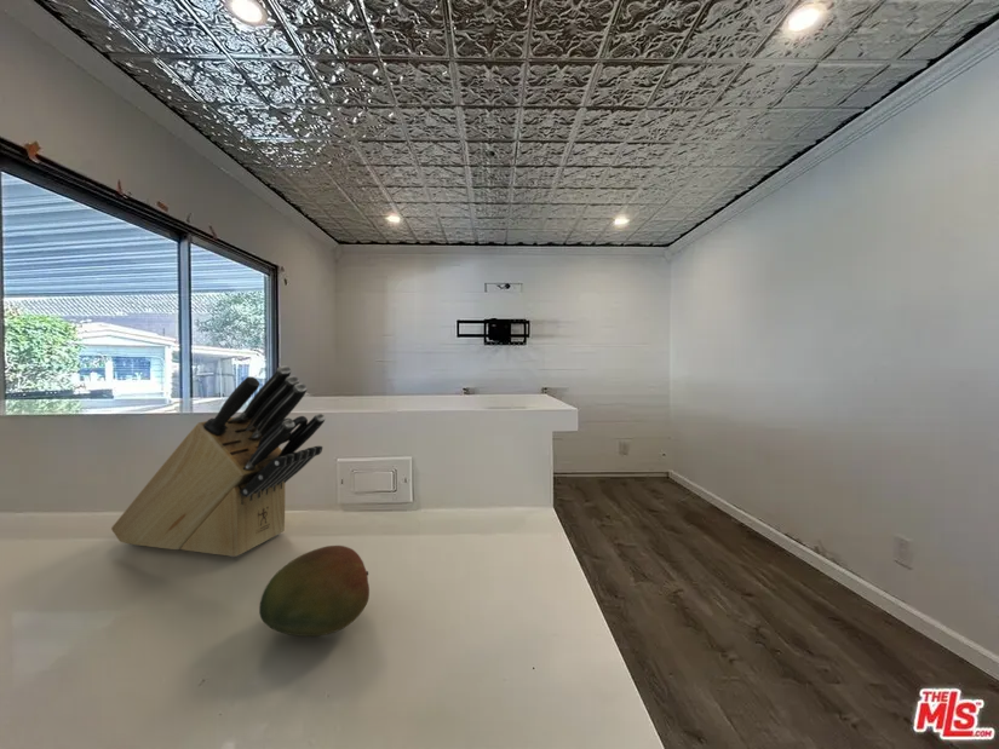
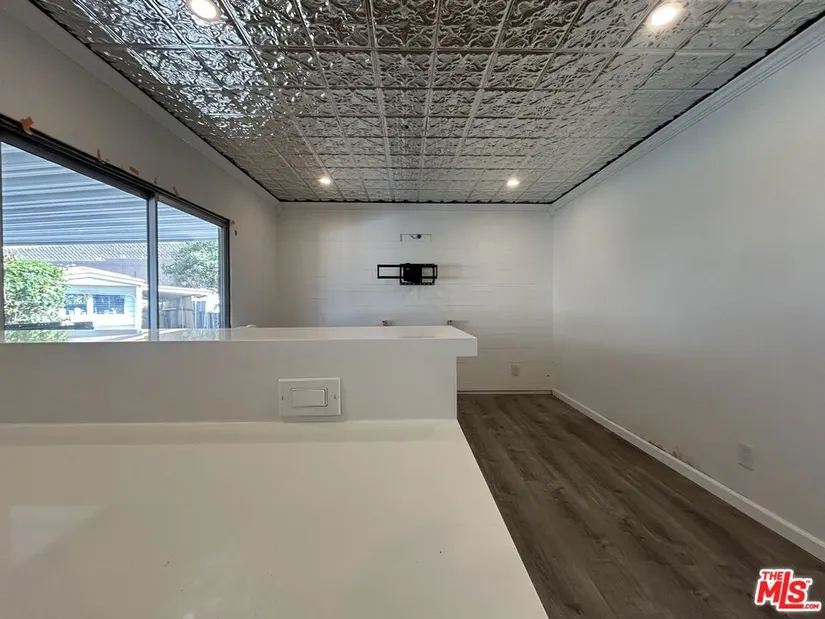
- knife block (222, 454)
- fruit (316, 590)
